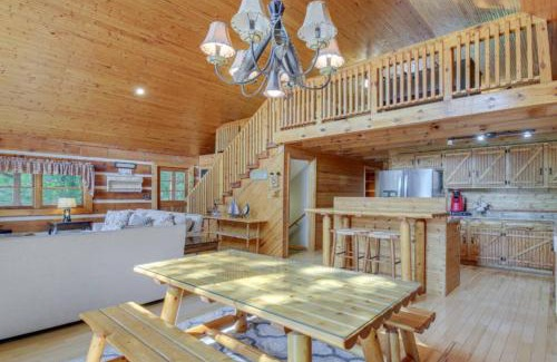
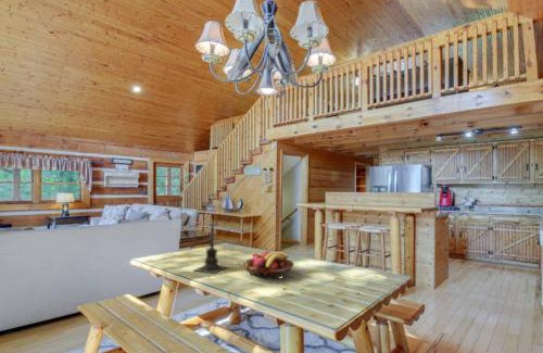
+ fruit basket (268, 263)
+ candle holder (211, 242)
